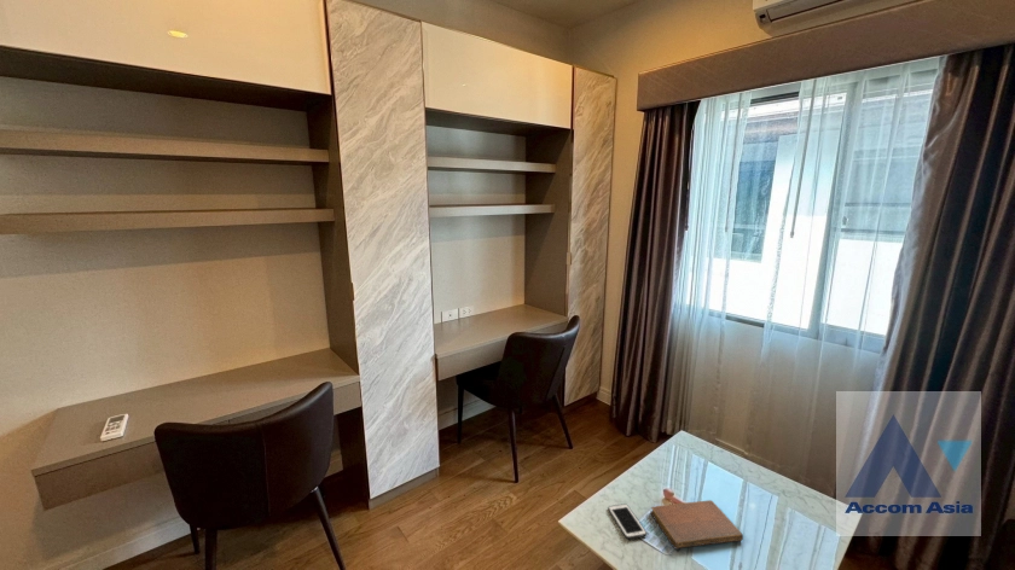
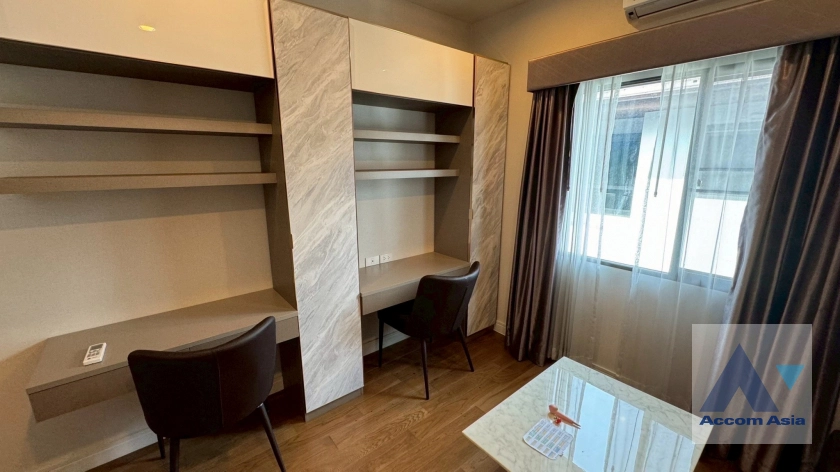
- notebook (694, 523)
- cell phone (626, 520)
